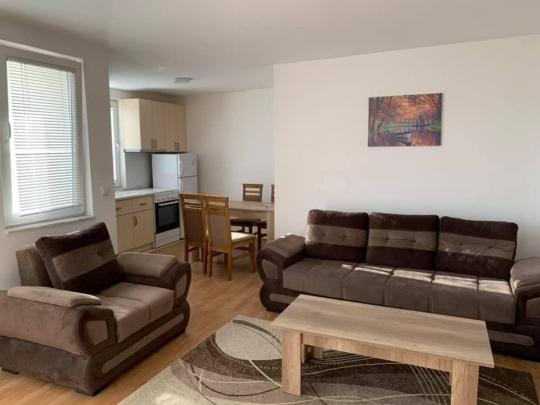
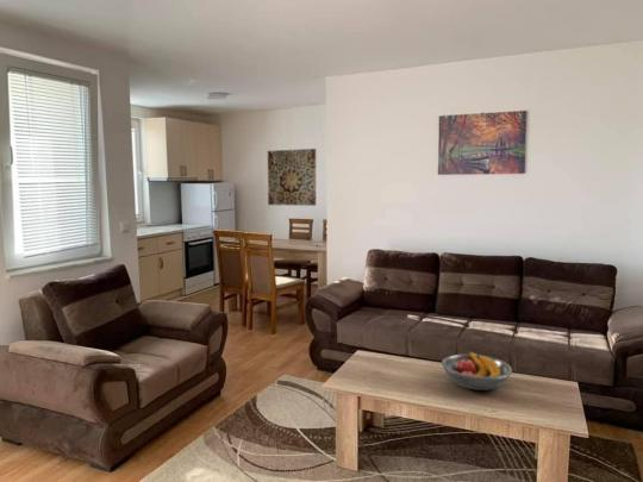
+ wall art (291, 177)
+ fruit bowl (475, 371)
